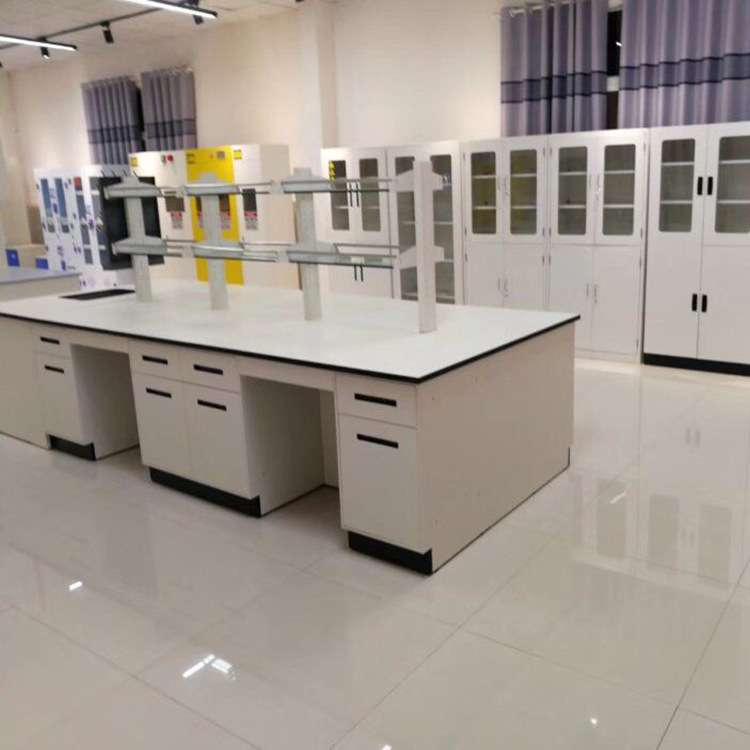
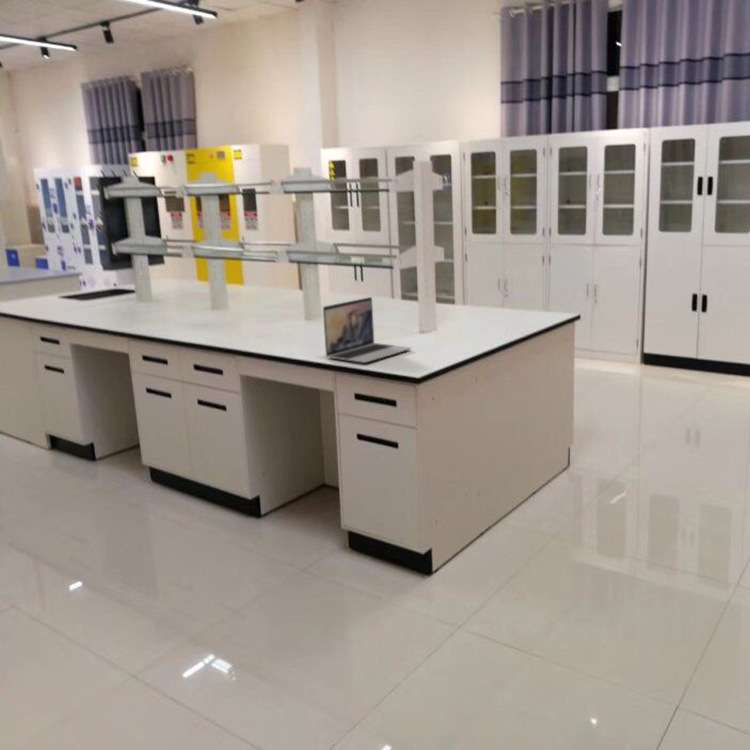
+ laptop (368, 328)
